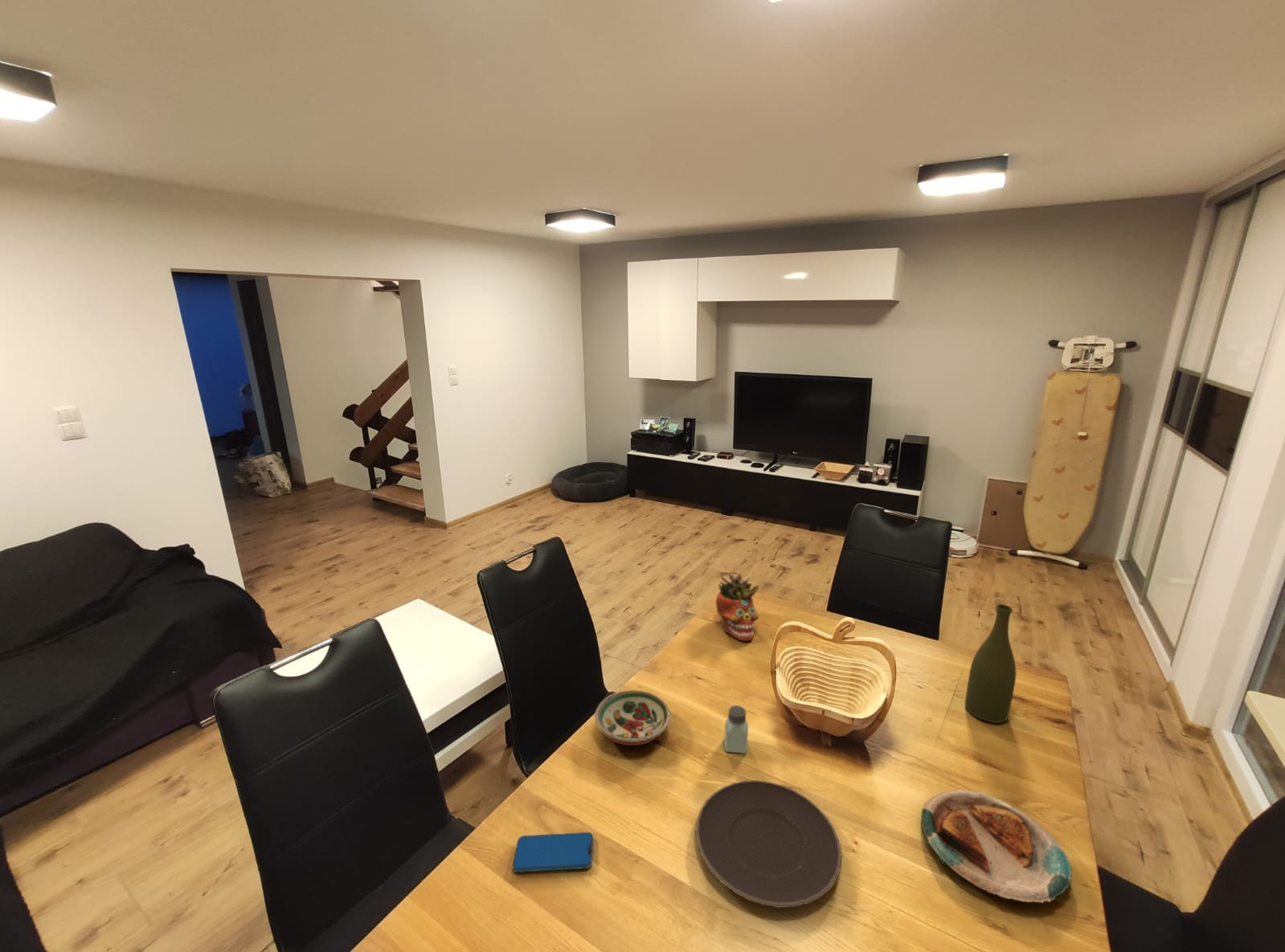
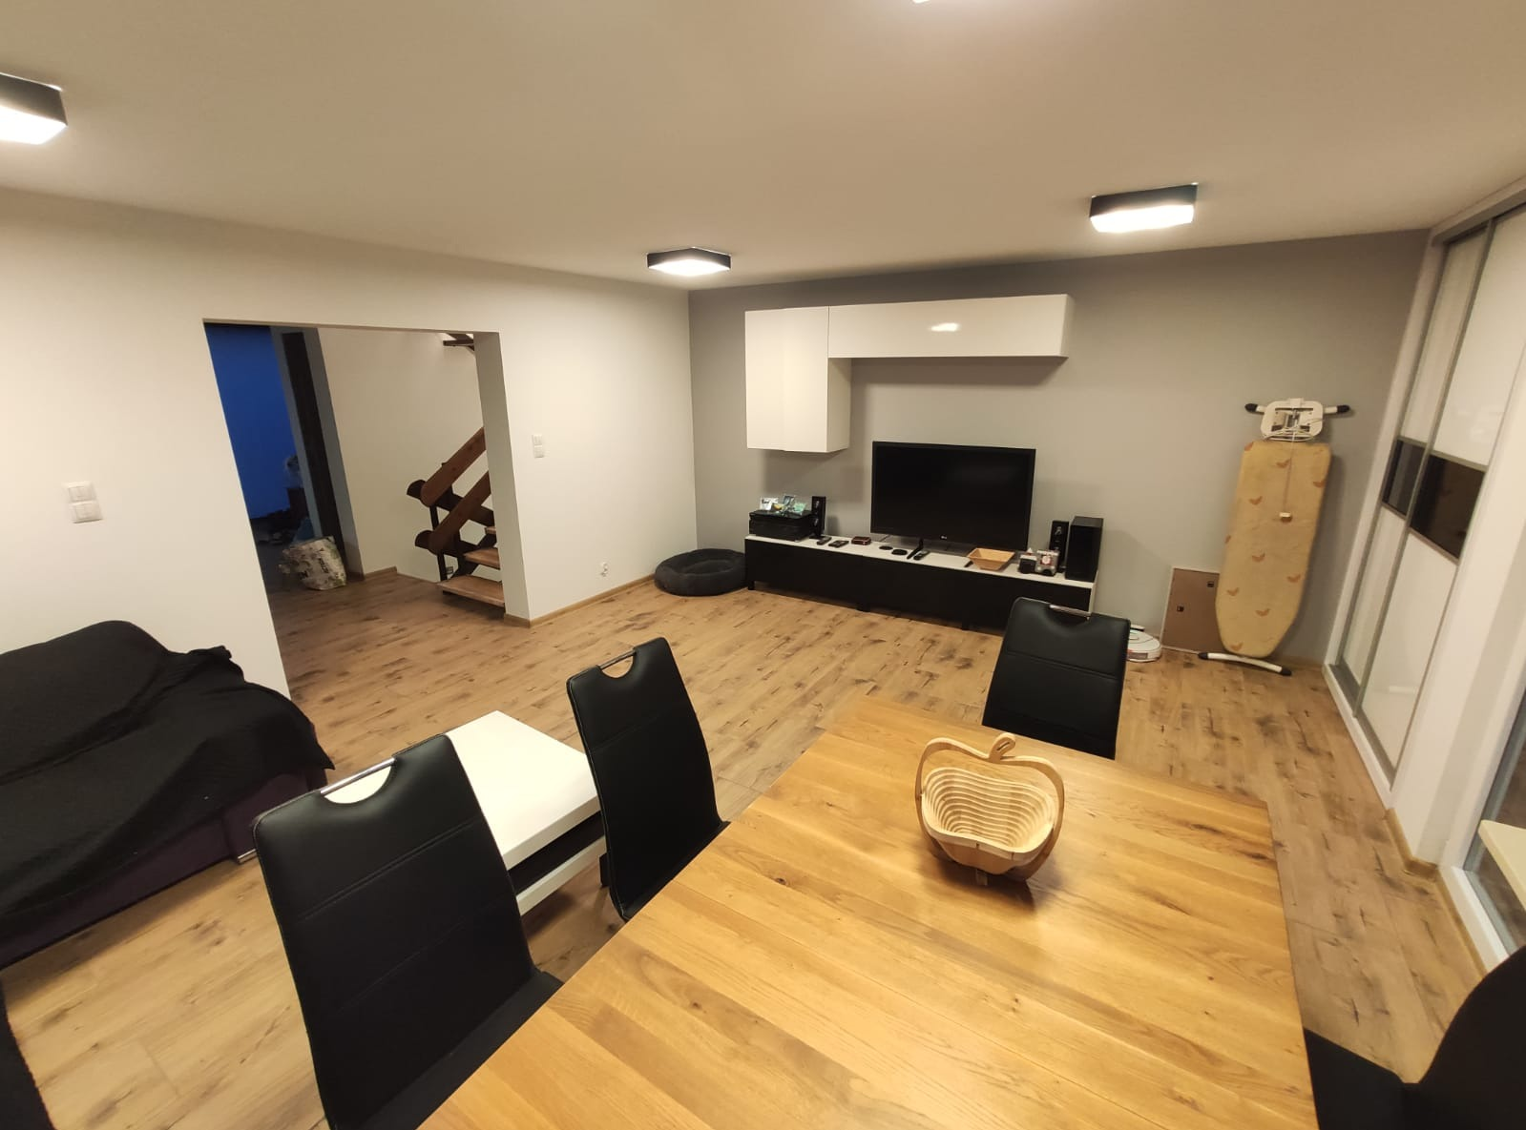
- plate (990, 842)
- saltshaker (736, 729)
- bottle (995, 660)
- plate (766, 839)
- succulent planter (739, 603)
- decorative bowl (632, 721)
- smartphone (554, 852)
